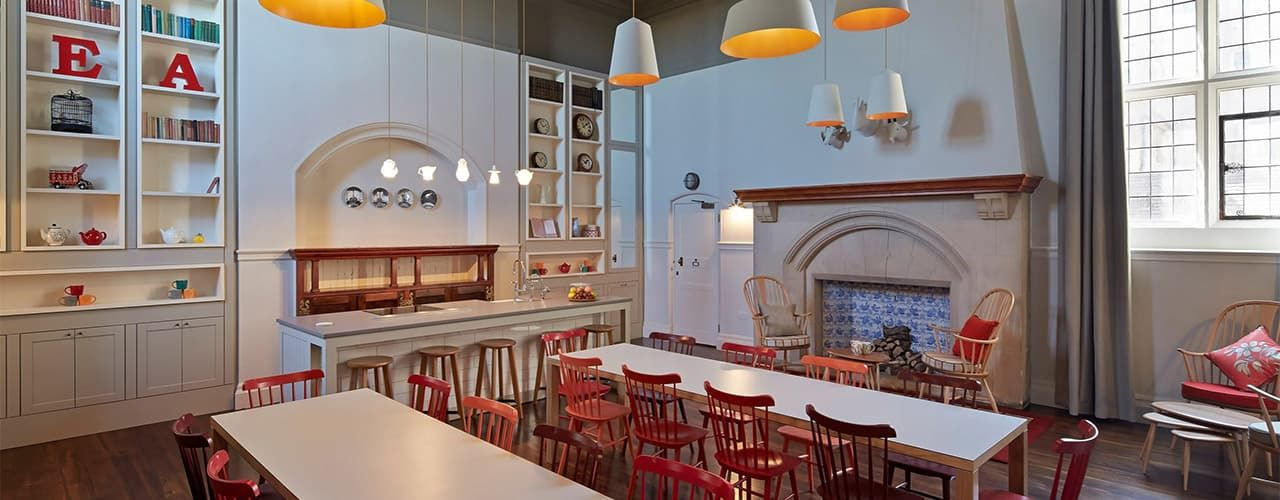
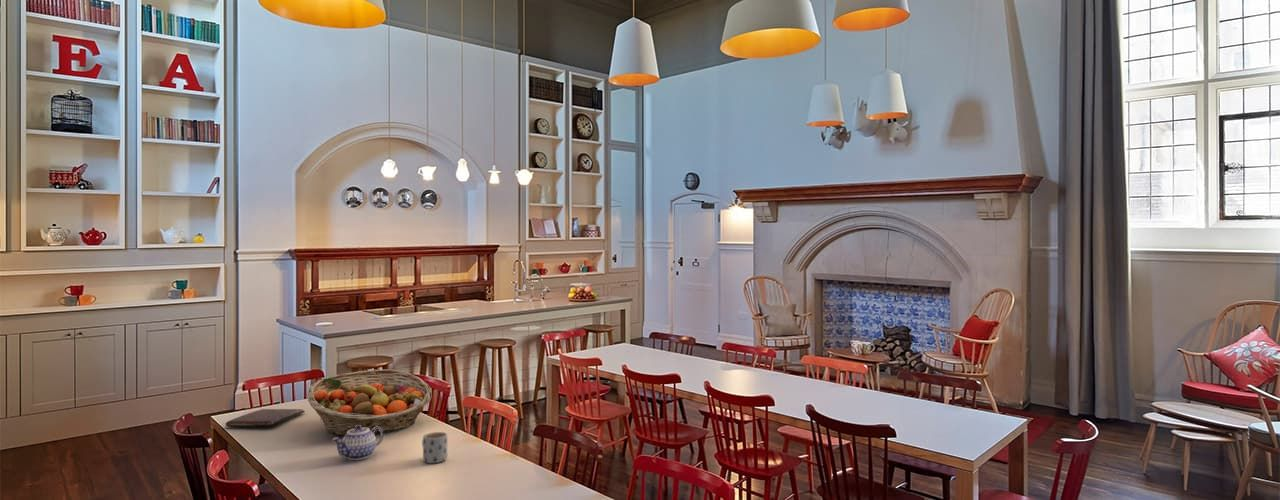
+ book (266, 417)
+ fruit basket (371, 401)
+ mug (432, 446)
+ teapot (358, 440)
